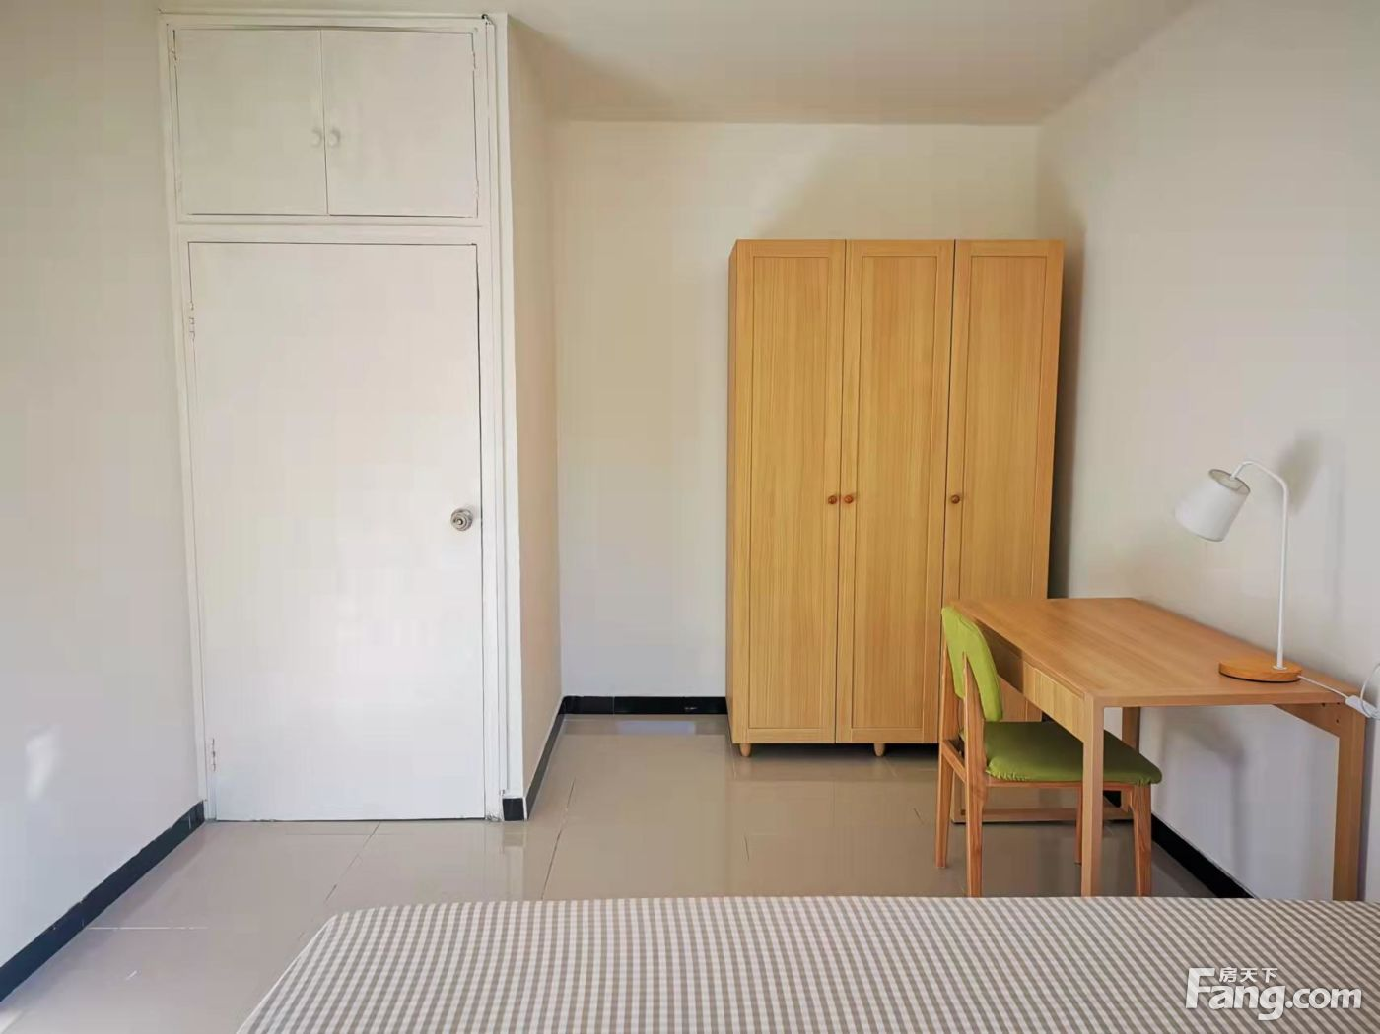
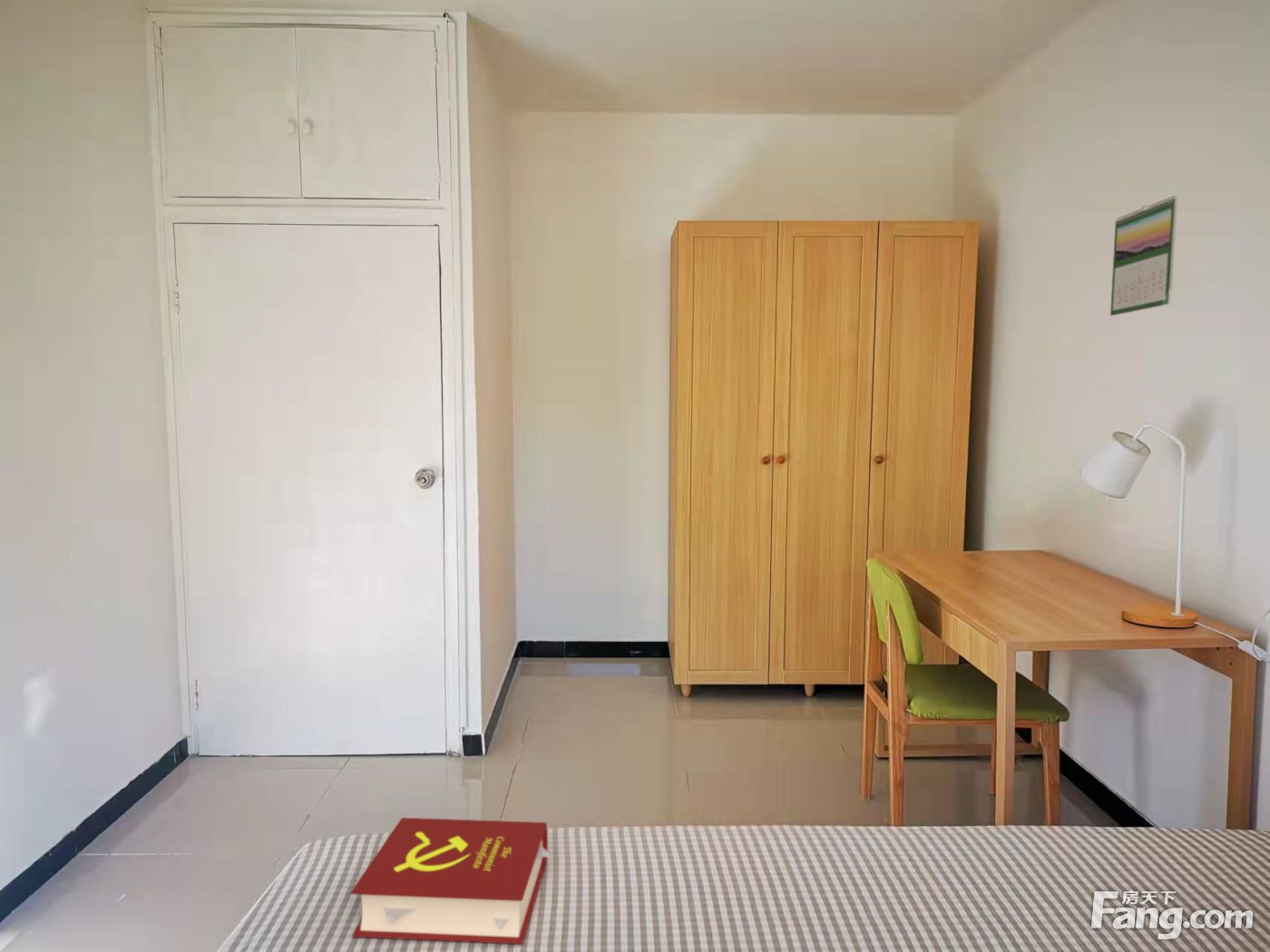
+ book (457, 874)
+ calendar (1141, 257)
